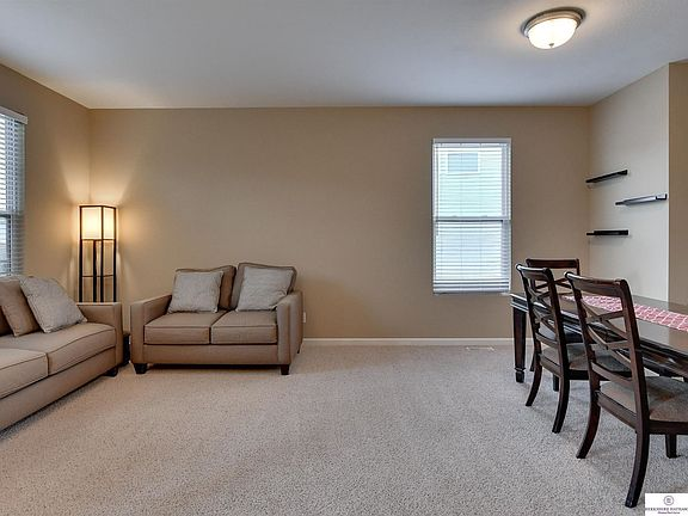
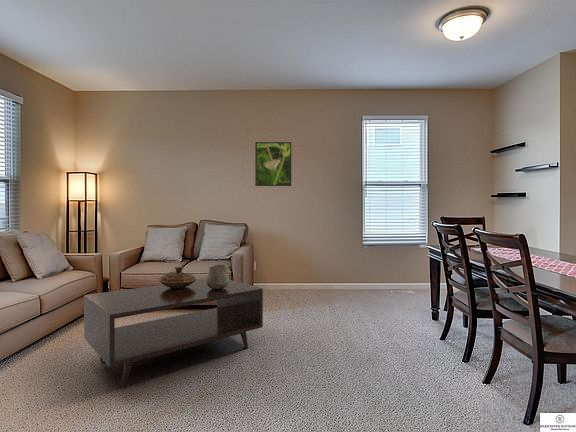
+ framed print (273, 164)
+ decorative bowl (177, 276)
+ coffee table (177, 322)
+ ceramic cup (218, 276)
